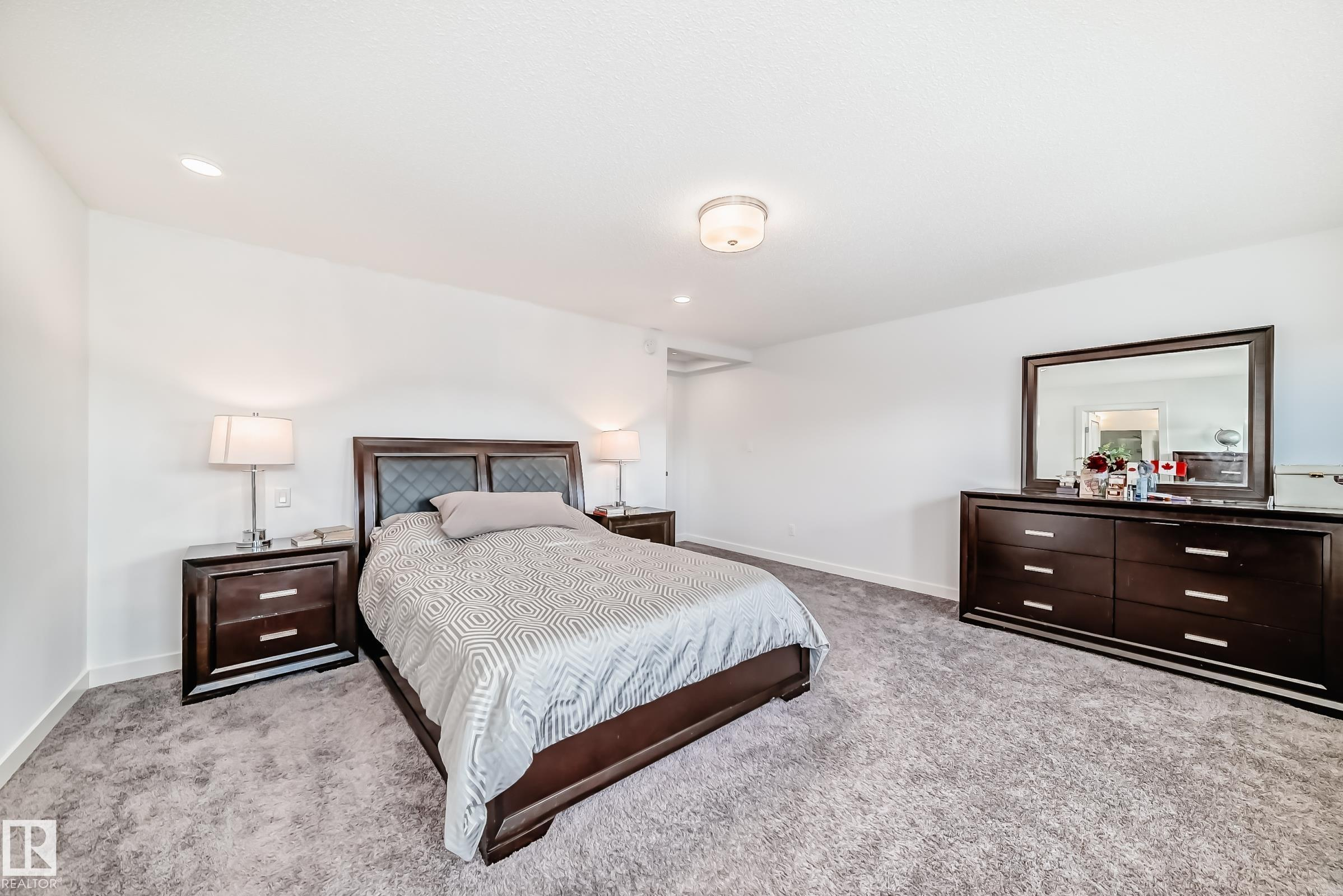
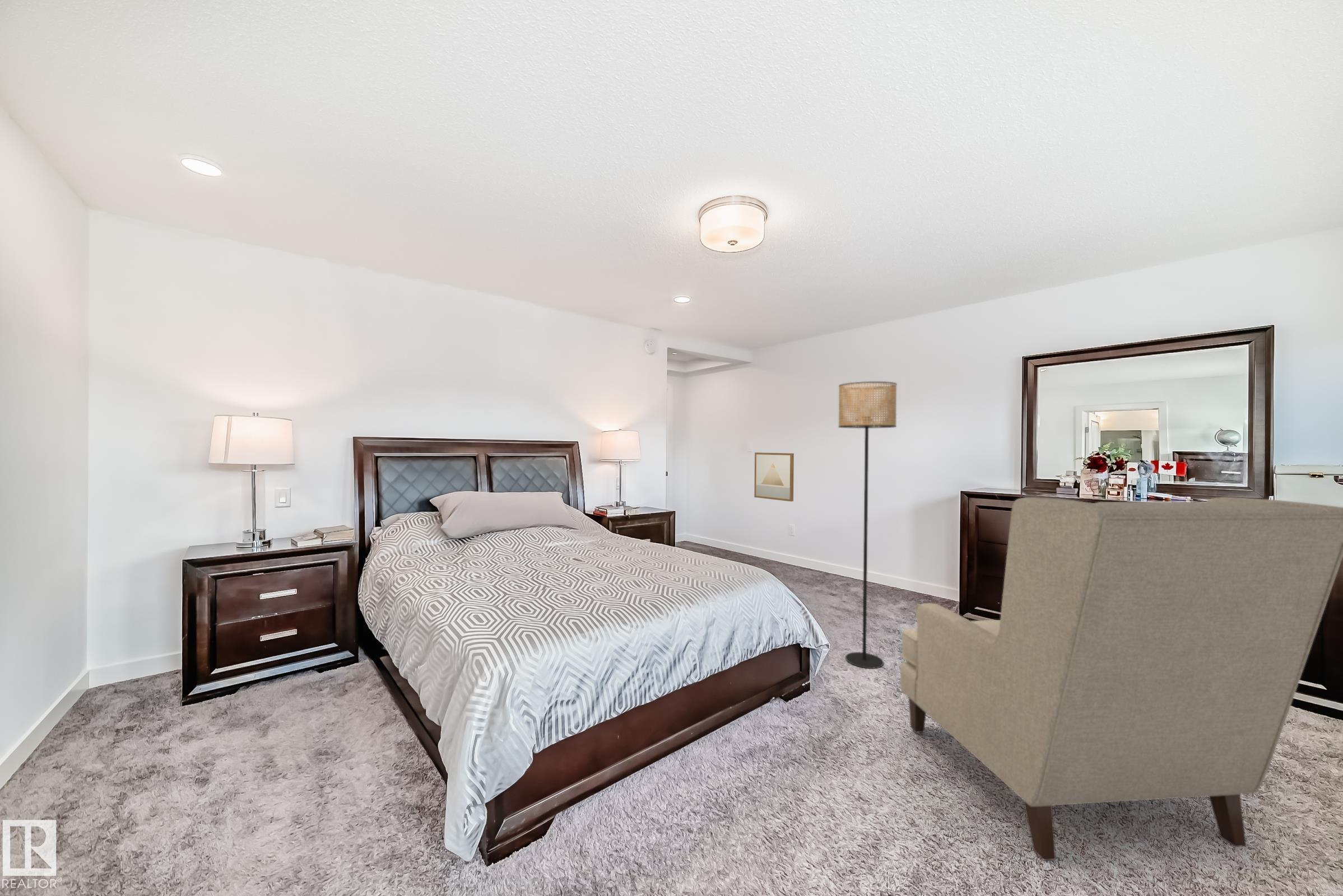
+ floor lamp (866, 522)
+ wall art (773, 476)
+ chair (1071, 641)
